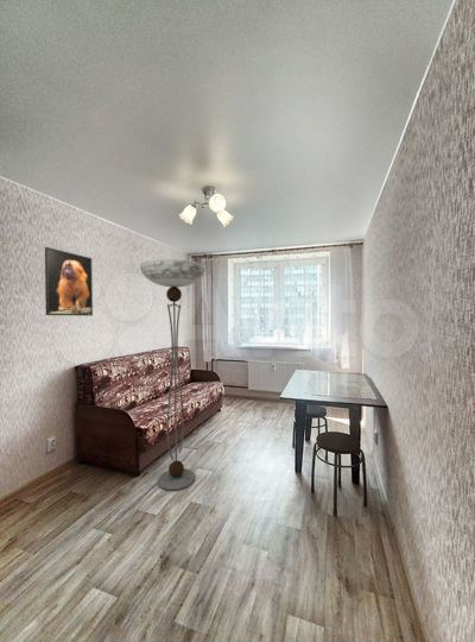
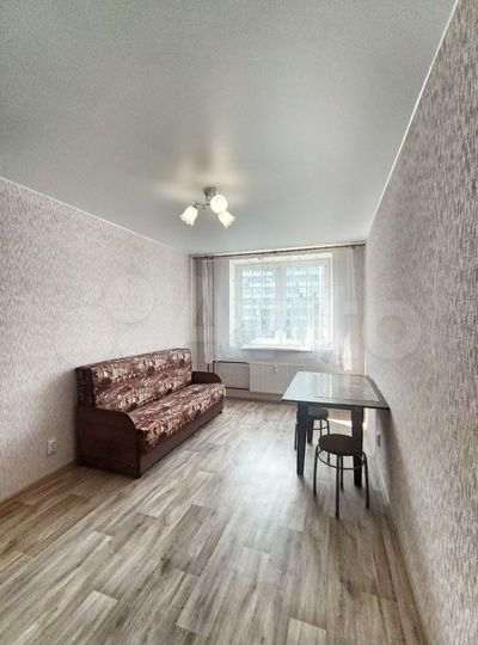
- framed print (70, 284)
- floor lamp (175, 372)
